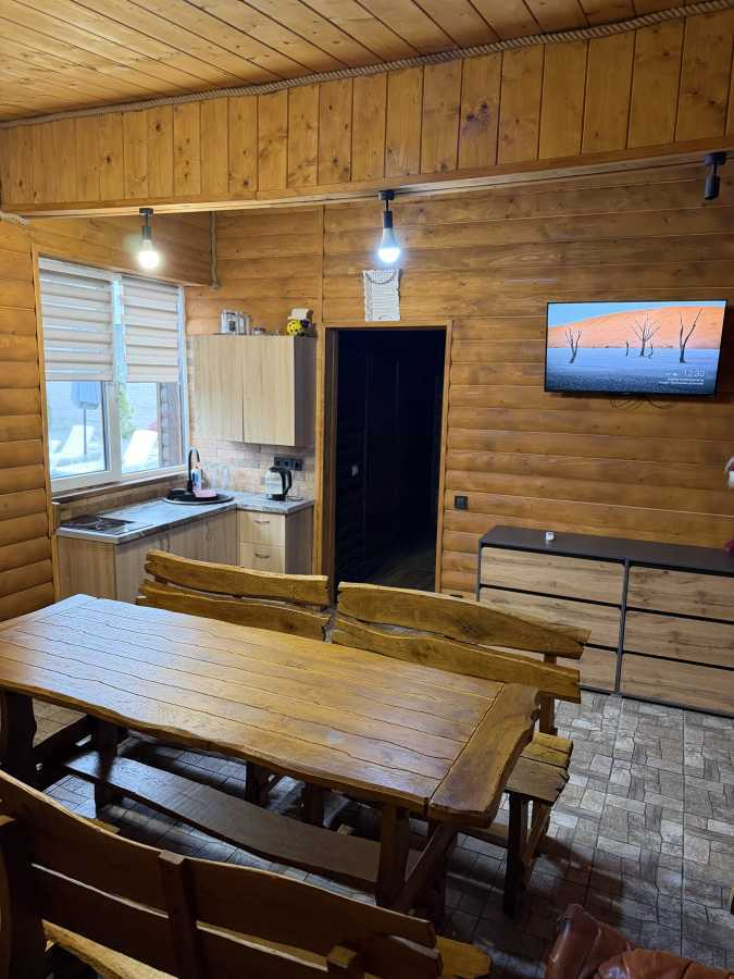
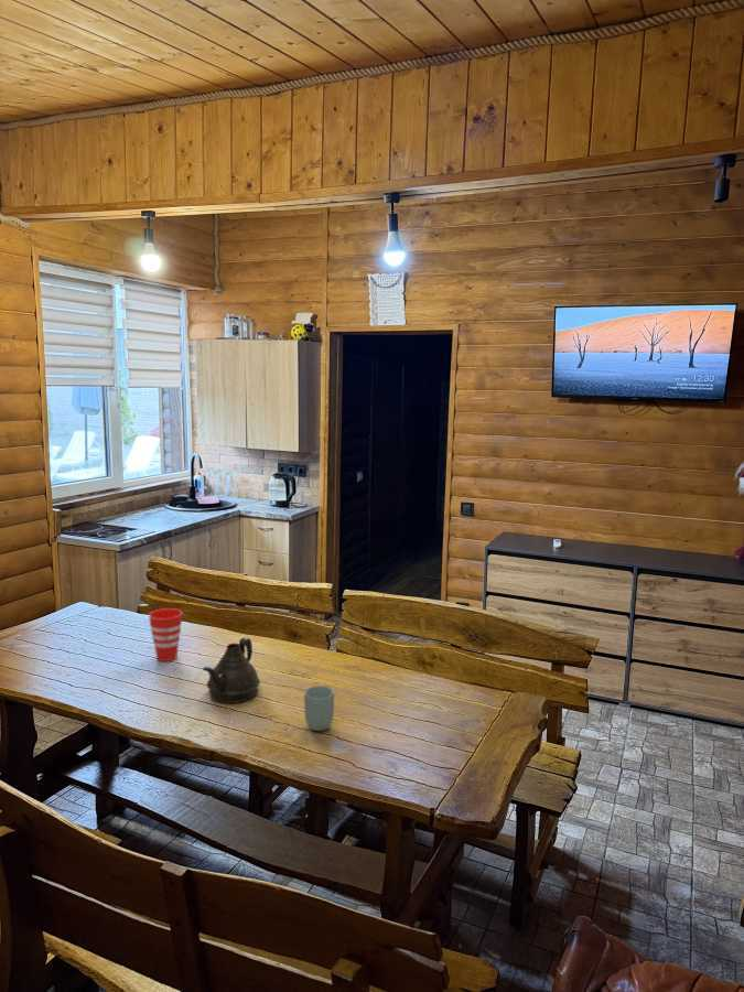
+ teapot (227, 672)
+ cup (165, 635)
+ cup (319, 709)
